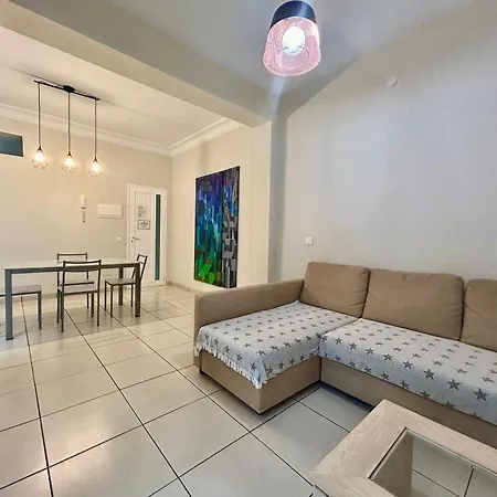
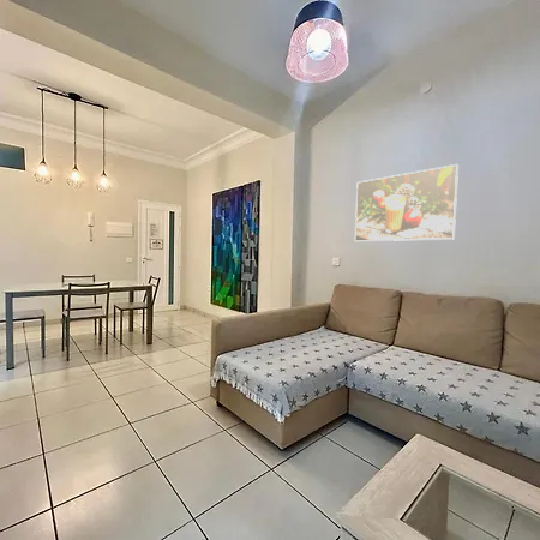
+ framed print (400, 208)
